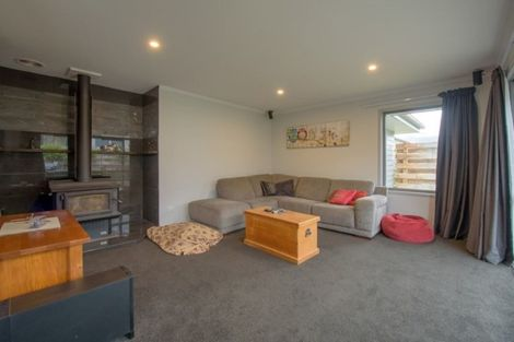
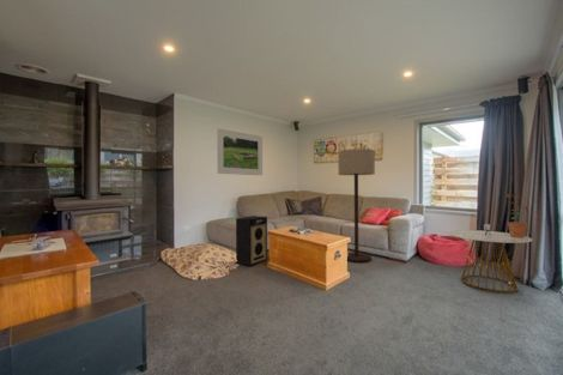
+ side table (486, 254)
+ potted plant (517, 214)
+ speaker (252, 238)
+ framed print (241, 153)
+ floor lamp (356, 204)
